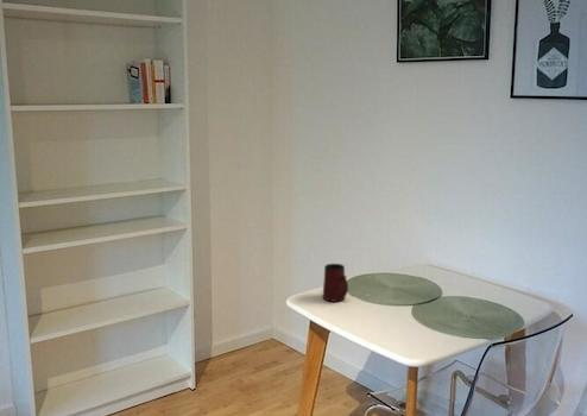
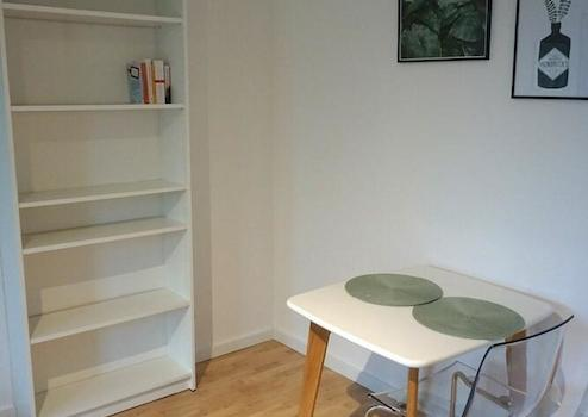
- mug (336, 283)
